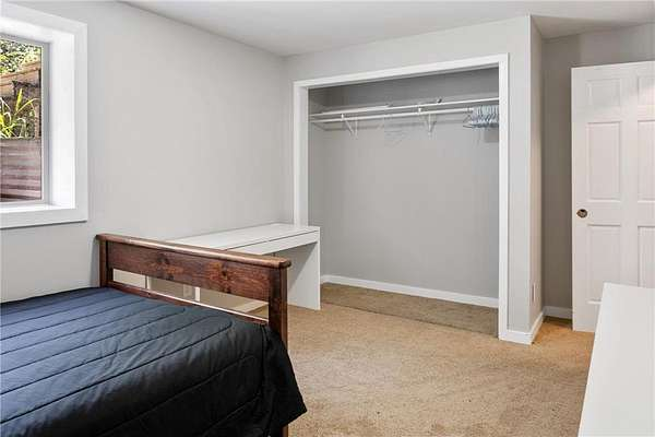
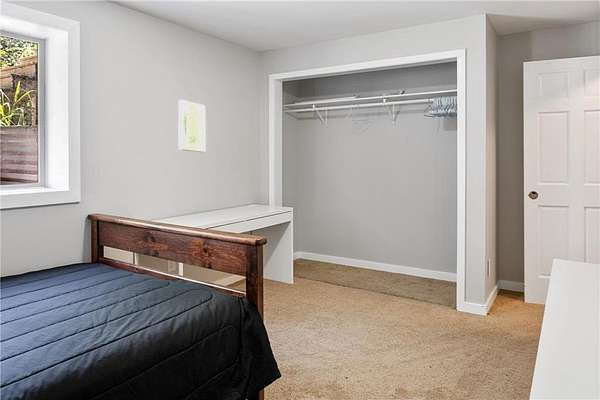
+ wall art (192, 126)
